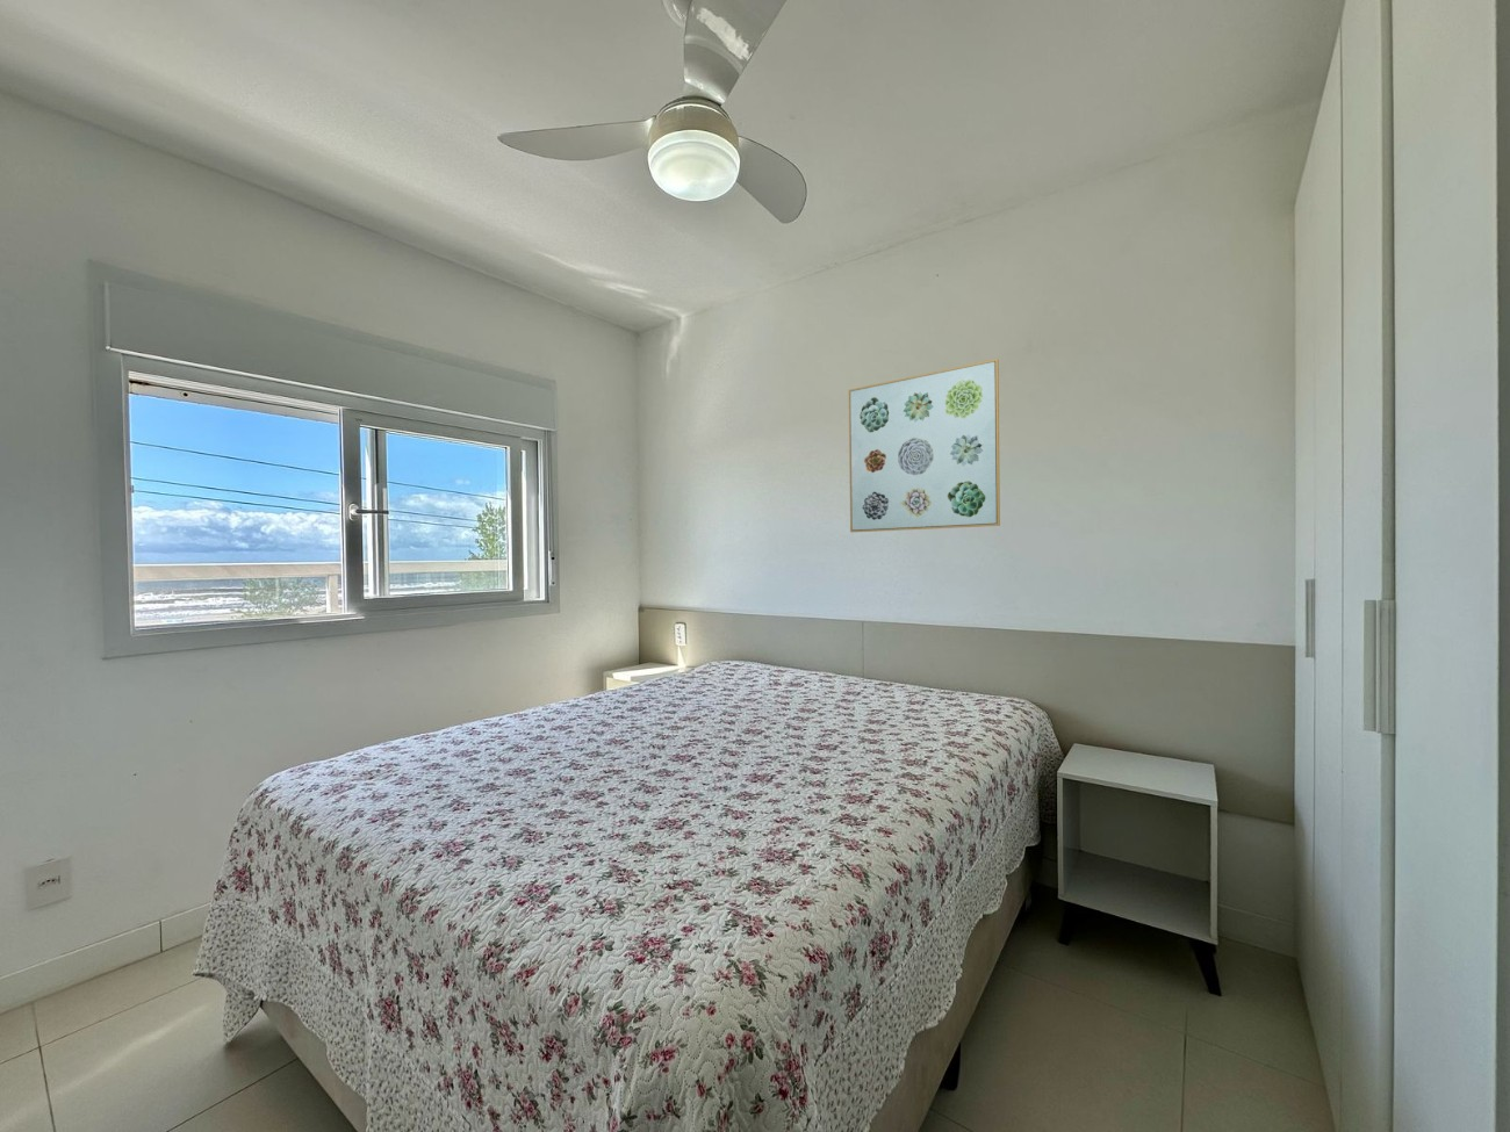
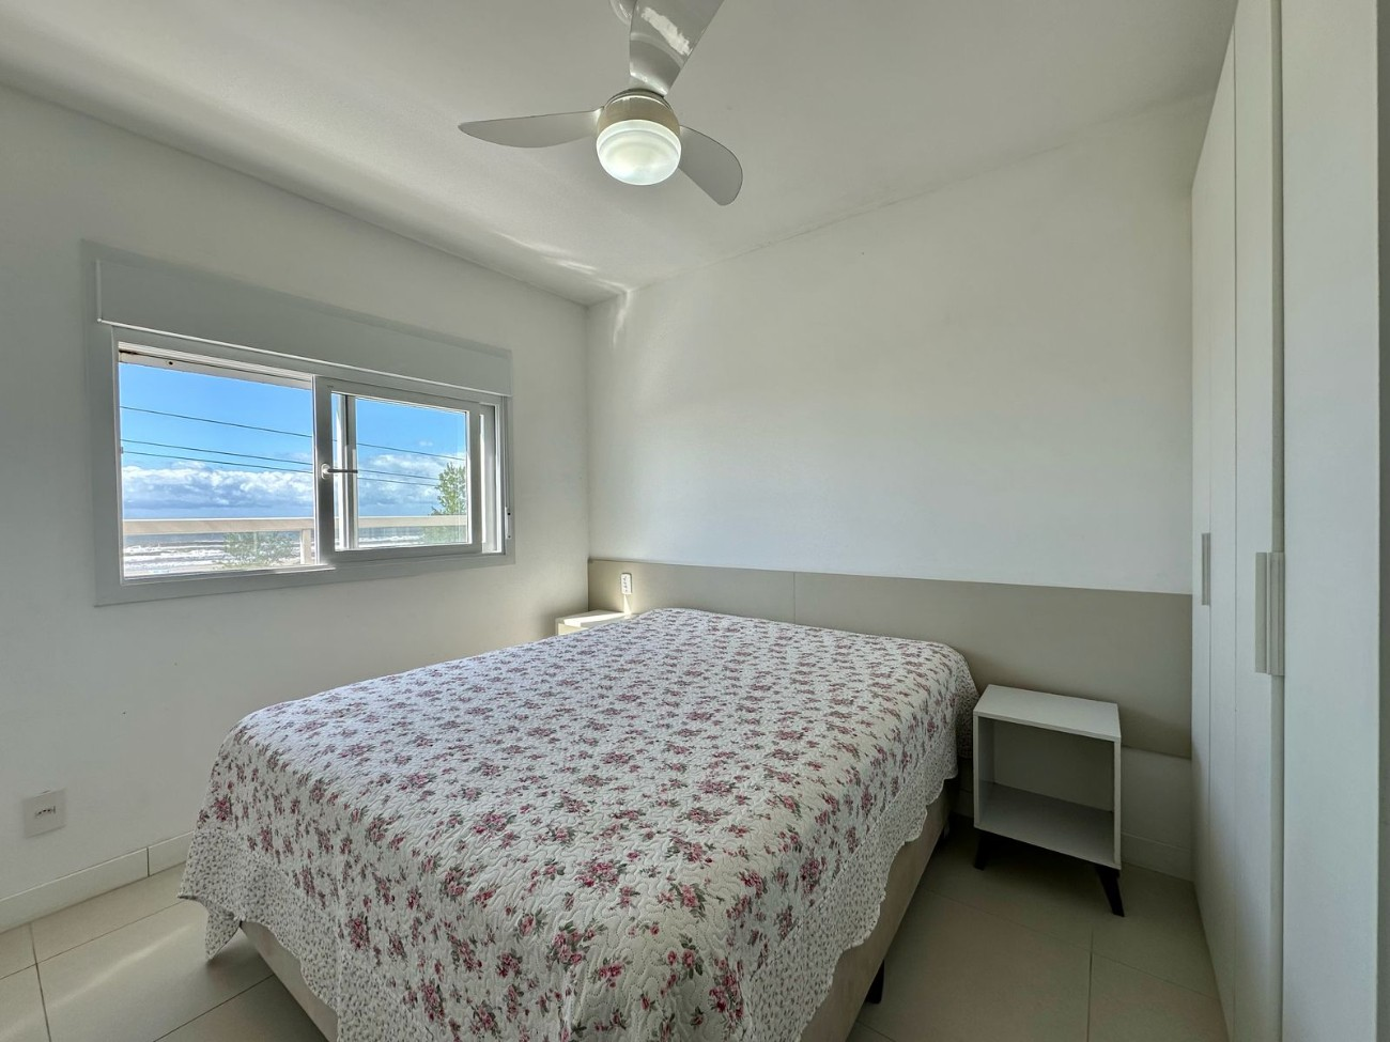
- wall art (918, 452)
